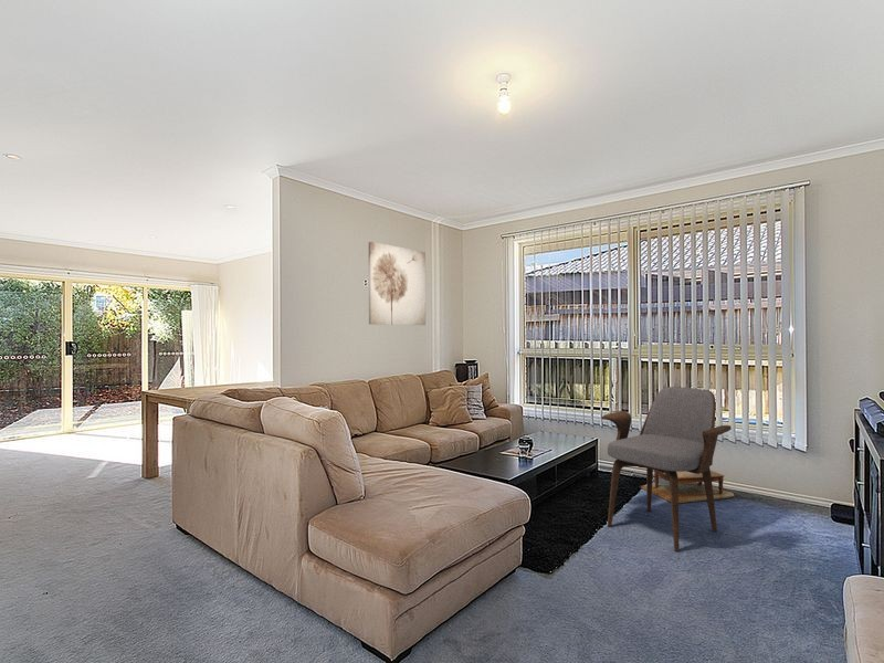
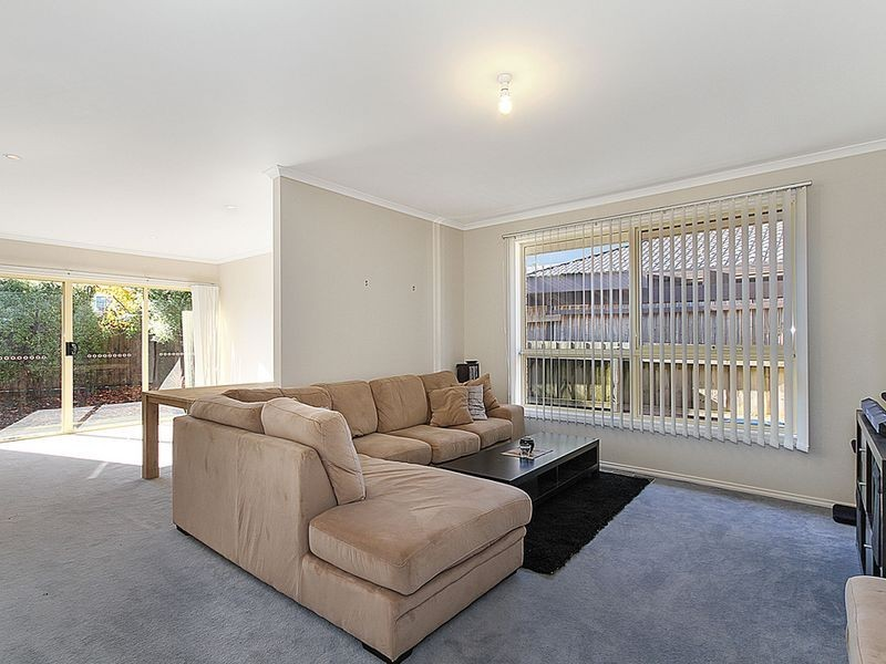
- armchair (665, 459)
- wall art (398, 285)
- footstool (685, 480)
